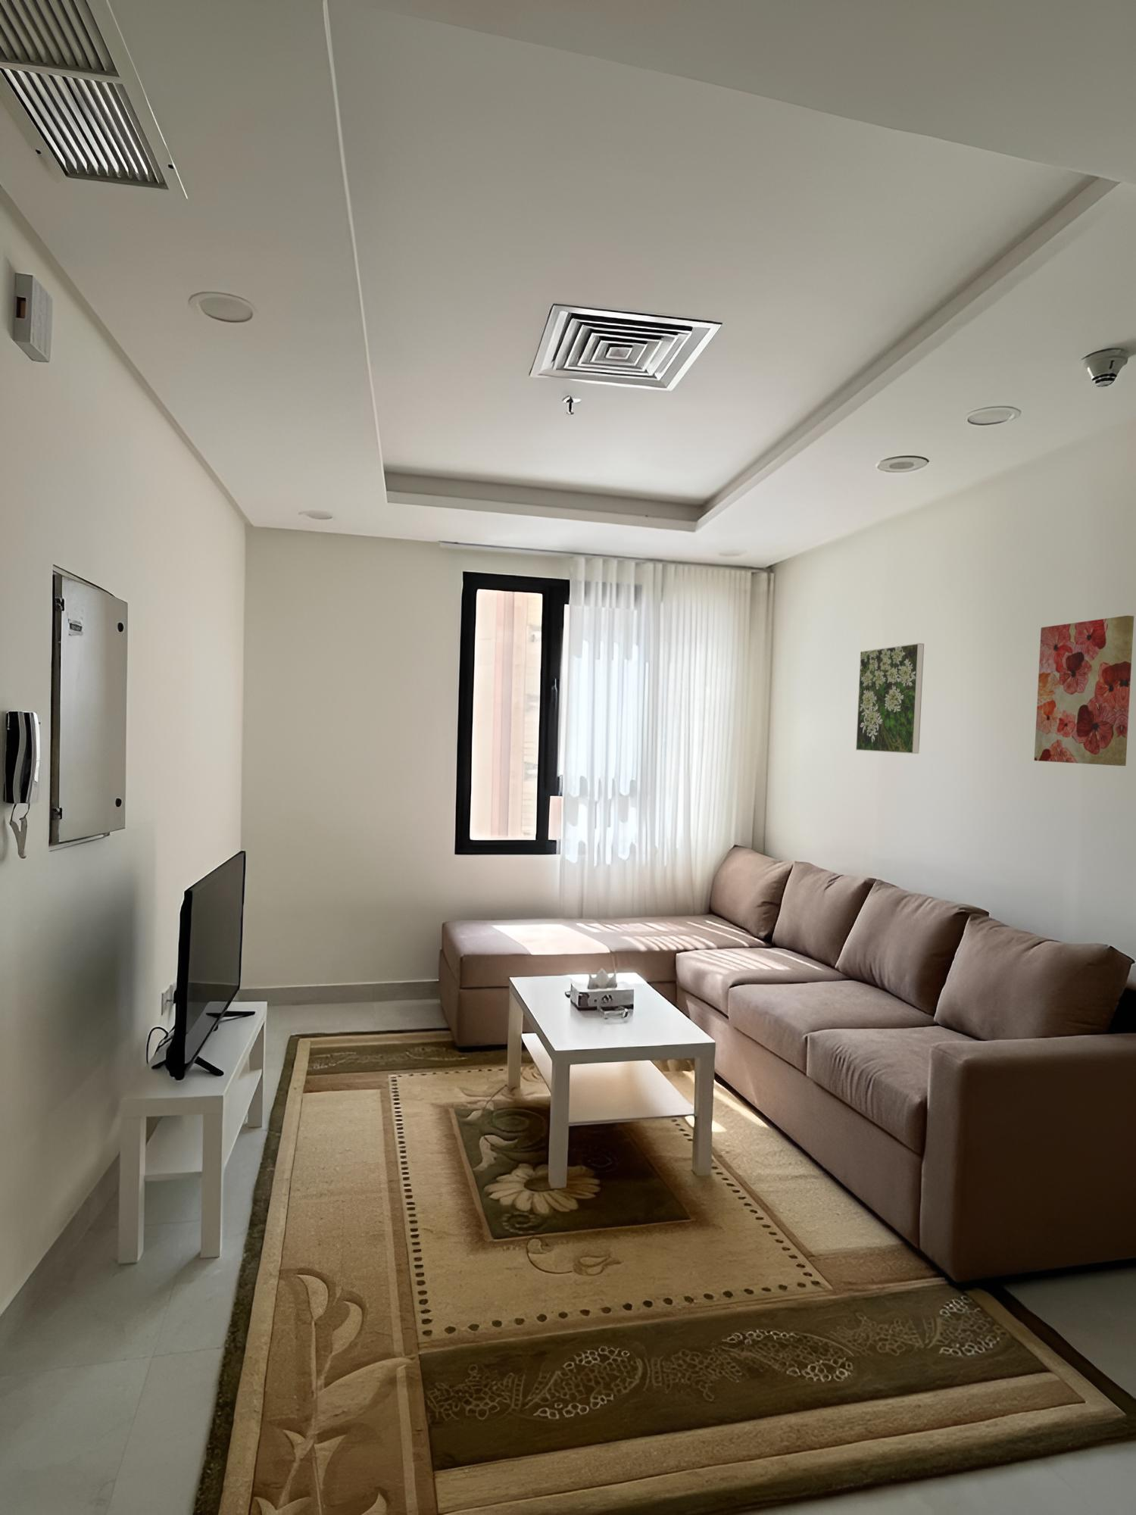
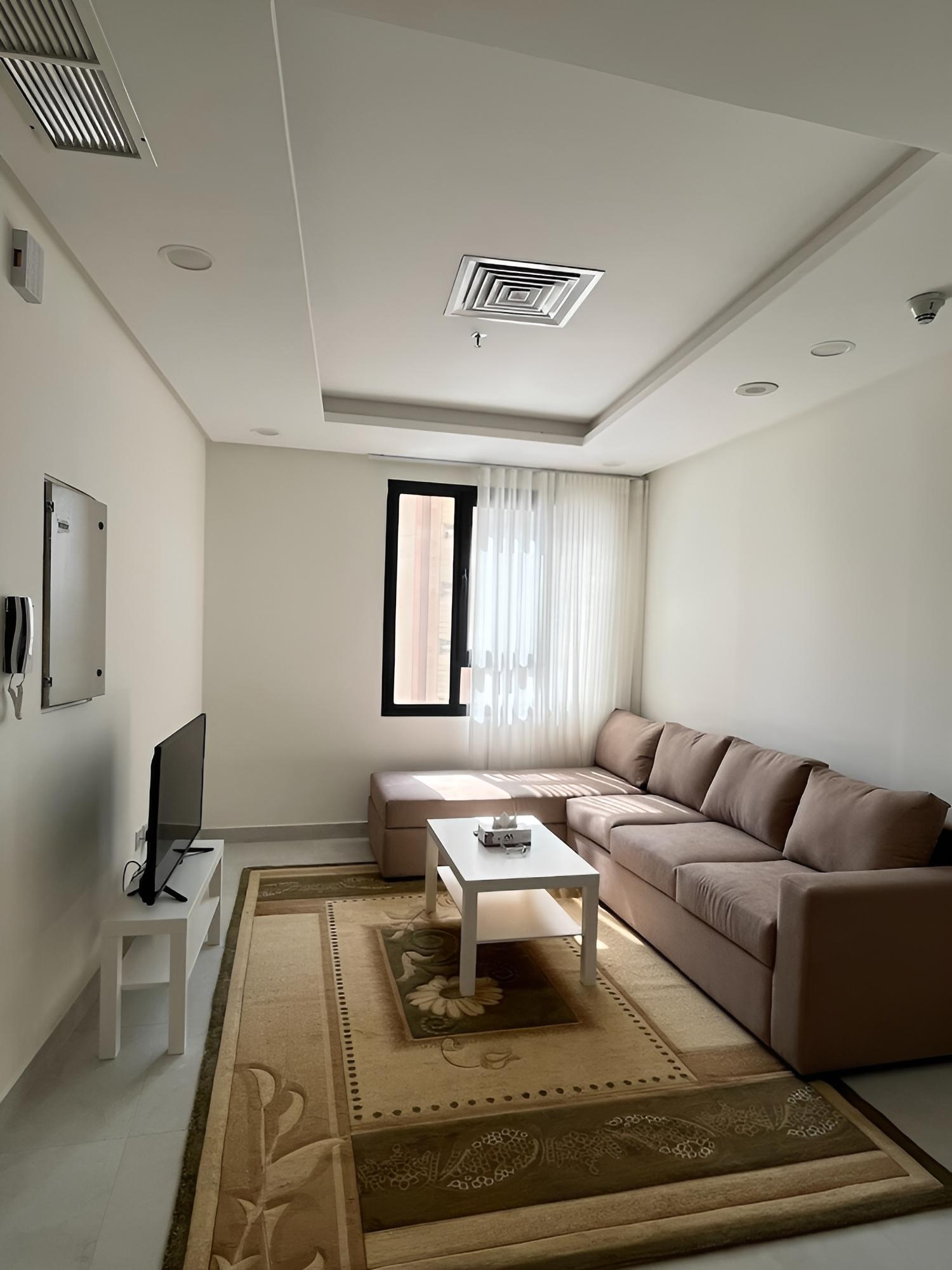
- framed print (888, 699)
- wall art (1081, 692)
